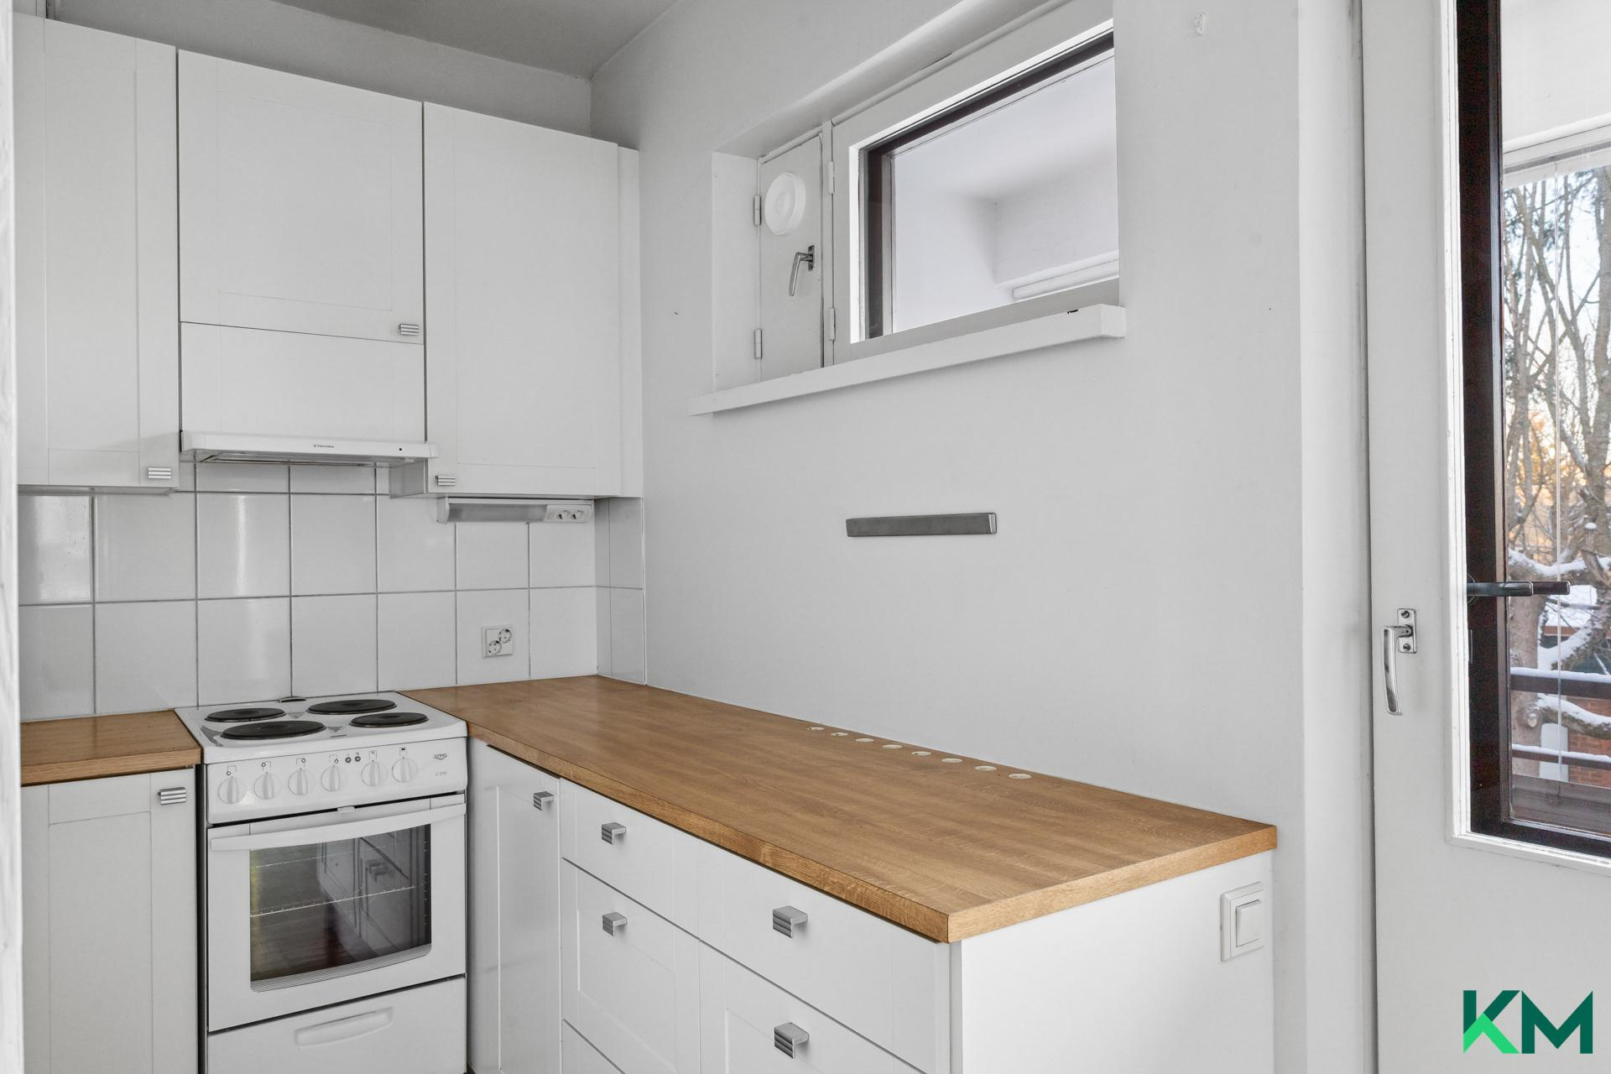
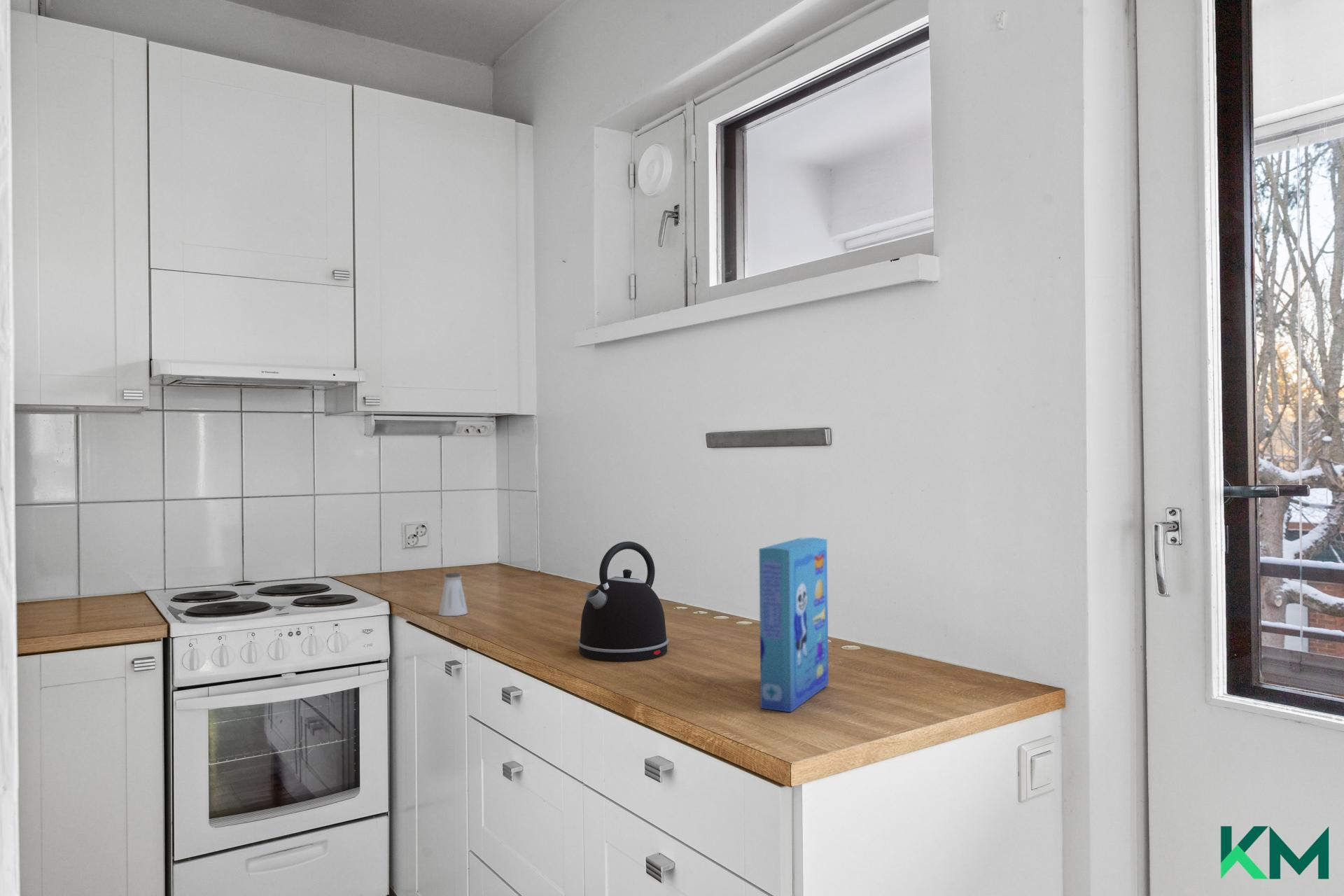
+ cereal box (795, 619)
+ kettle (623, 596)
+ saltshaker (453, 594)
